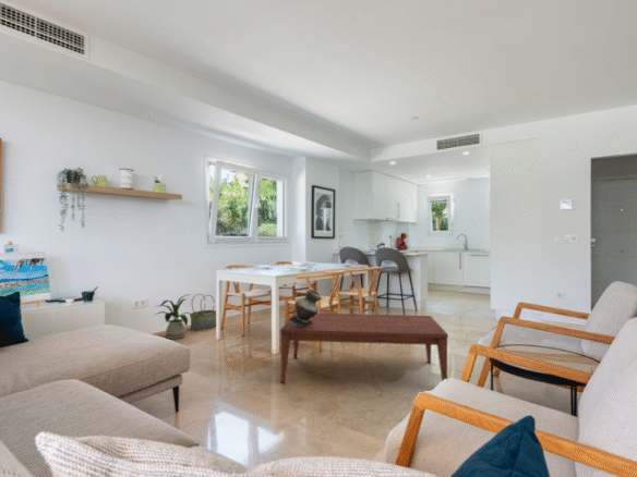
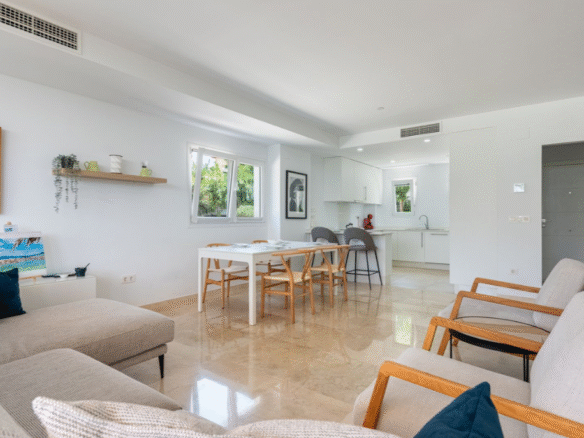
- basket (203, 310)
- coffee table (361, 342)
- vase (301, 307)
- house plant (173, 314)
